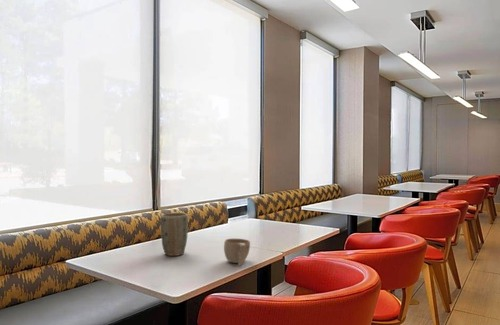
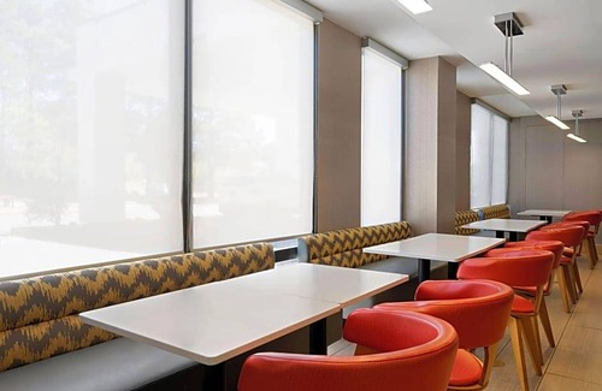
- cup (237, 252)
- plant pot (174, 234)
